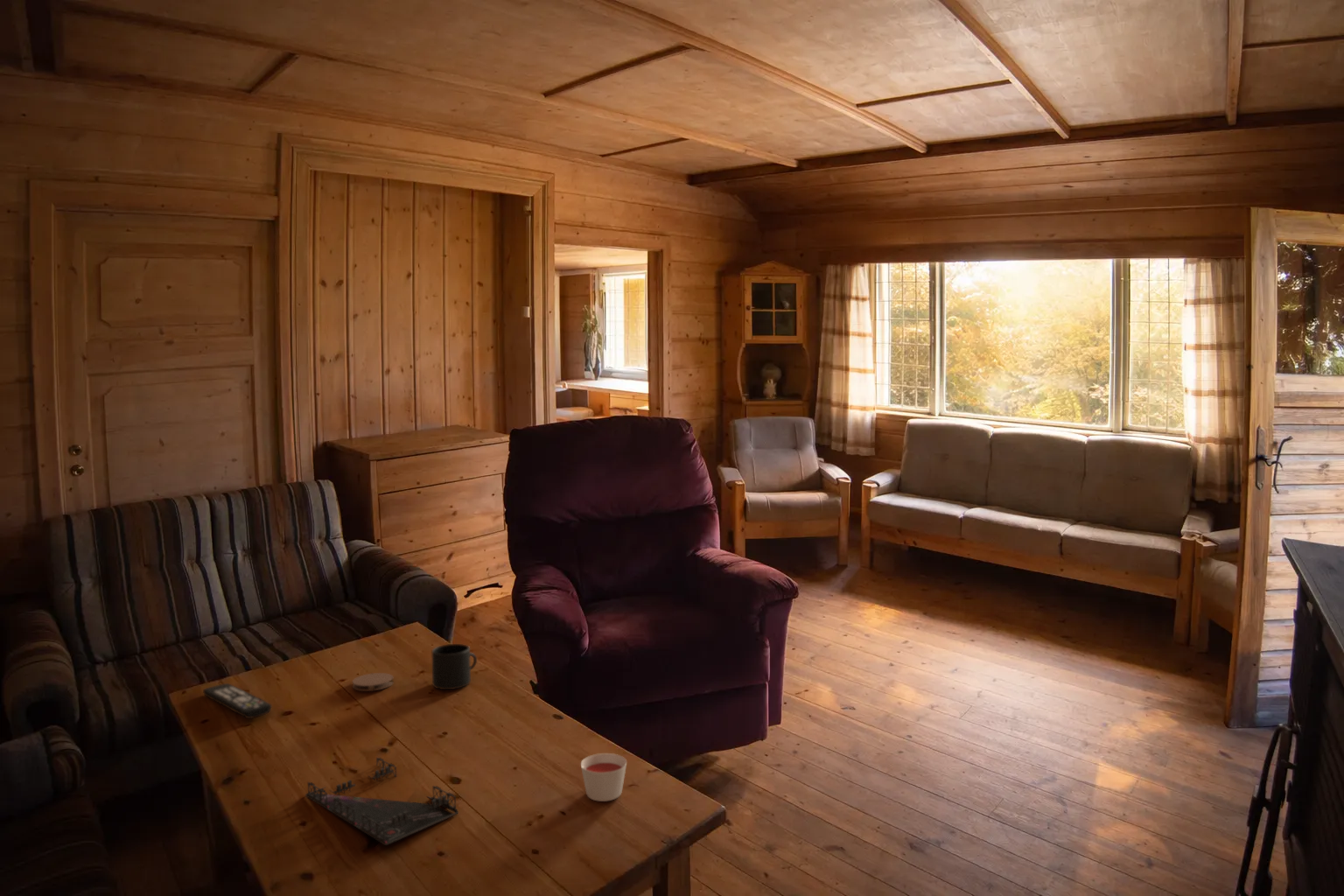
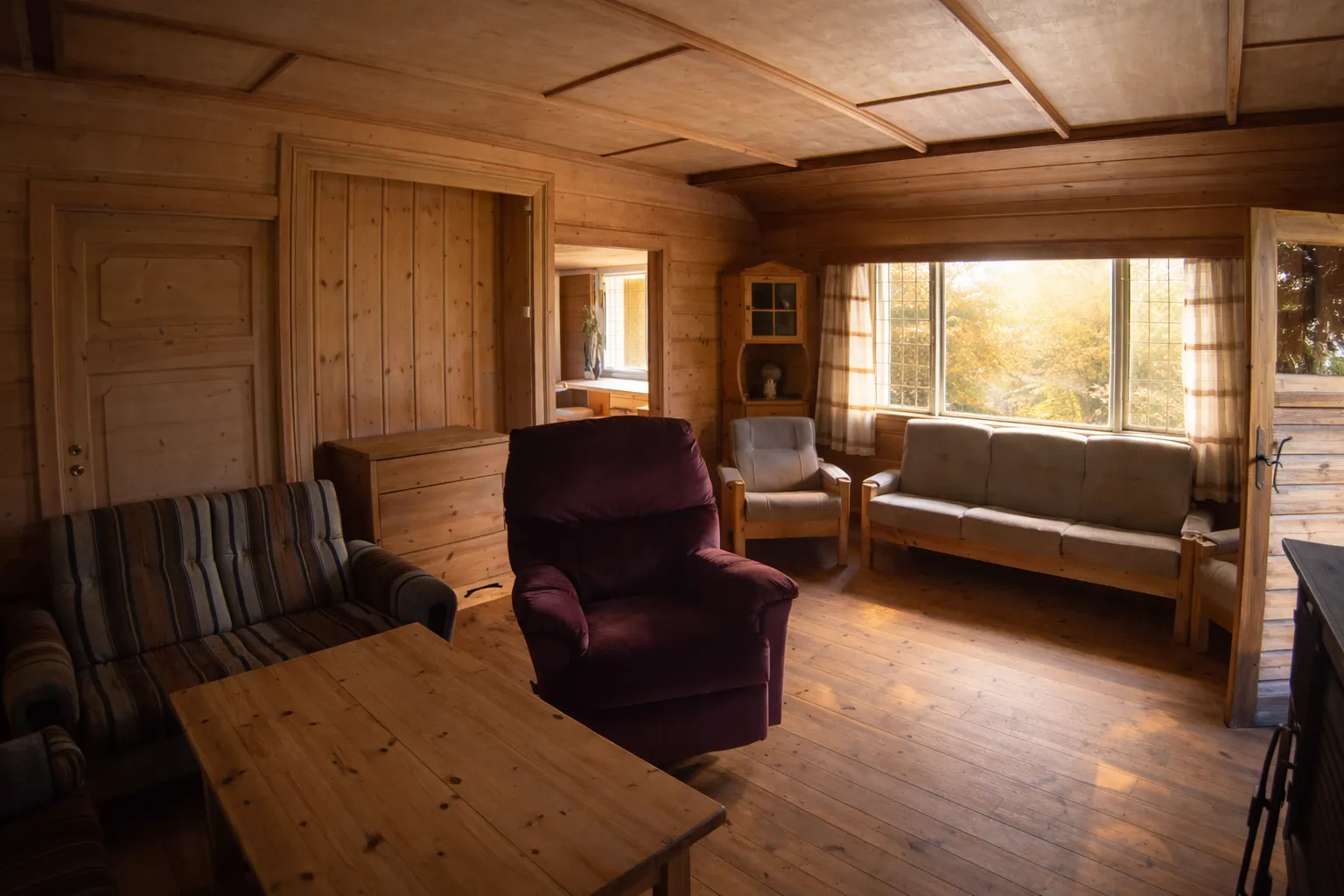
- coaster (373, 682)
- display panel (380, 799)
- remote control (236, 700)
- mug (456, 665)
- candle (604, 778)
